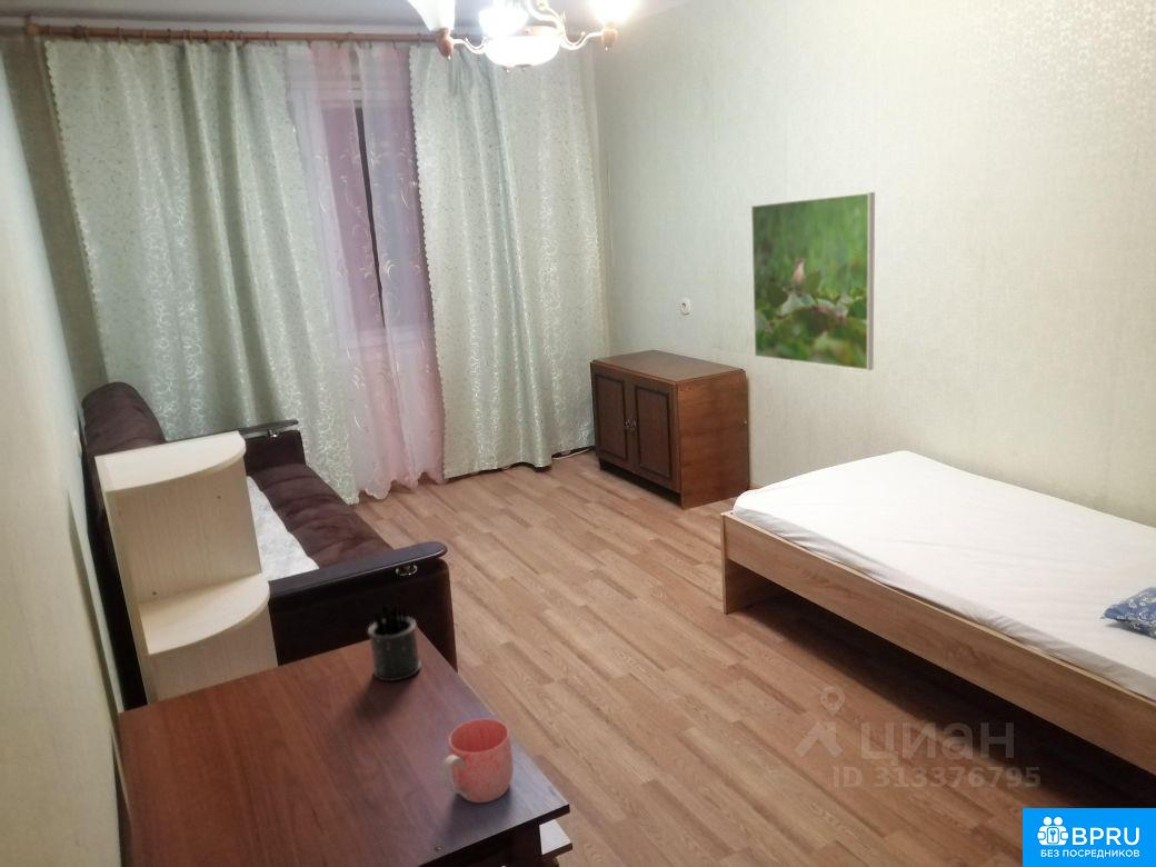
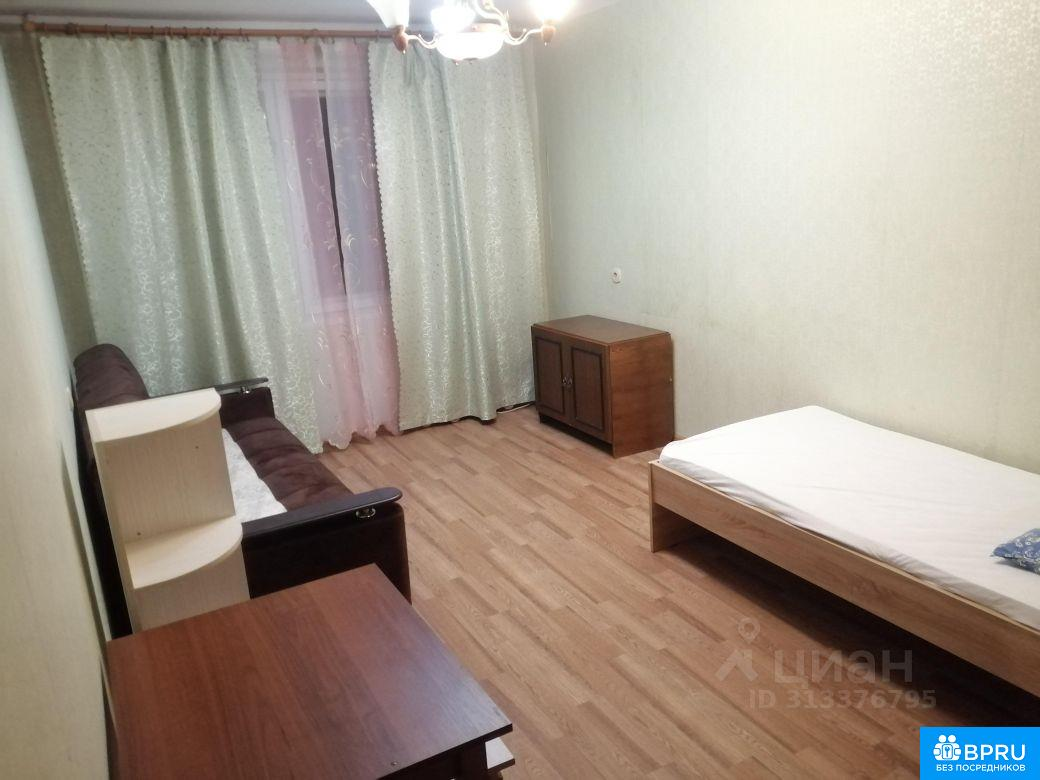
- mug (474, 767)
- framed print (808, 282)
- pen holder (392, 637)
